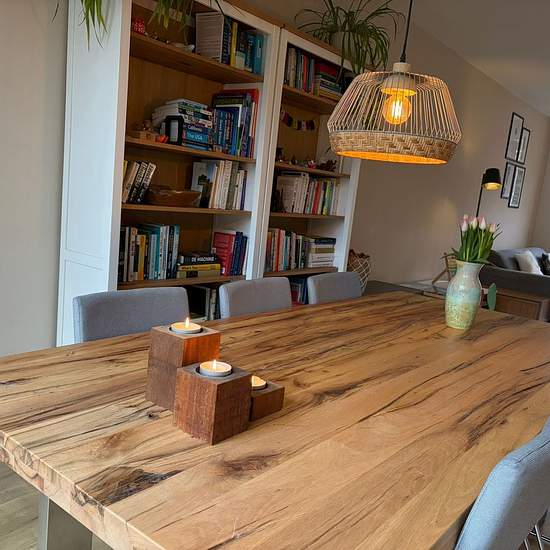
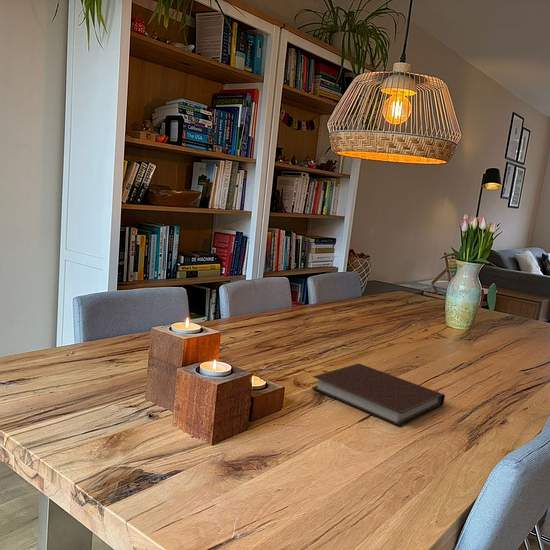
+ notebook (377, 390)
